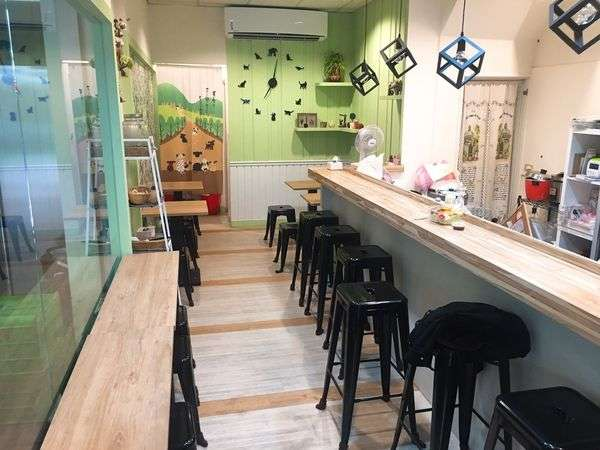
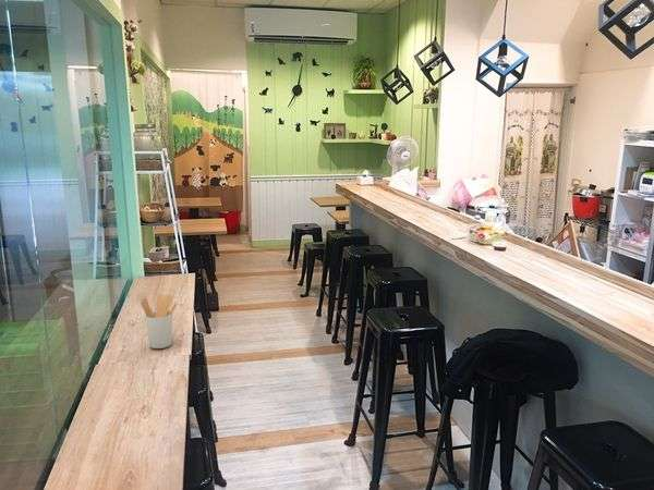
+ utensil holder (161, 319)
